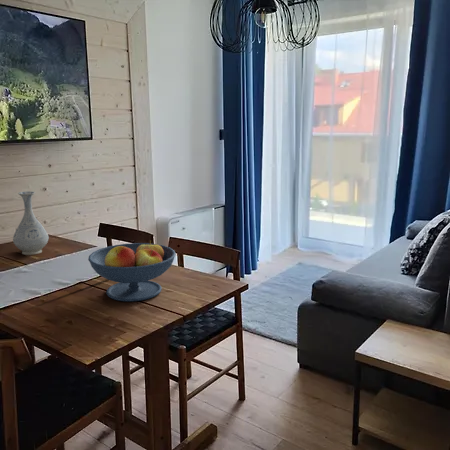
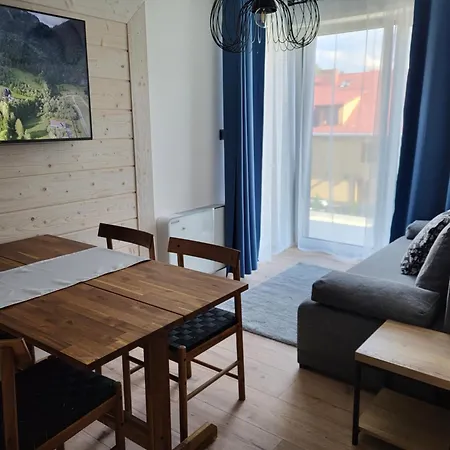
- vase (29, 223)
- fruit bowl (133, 266)
